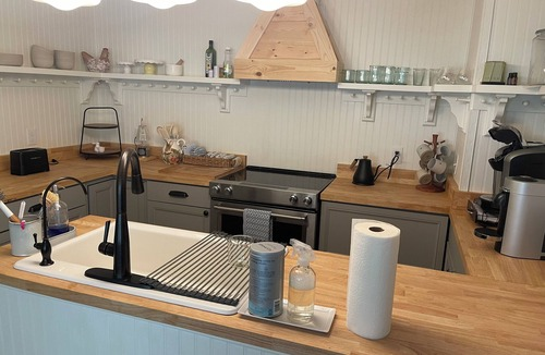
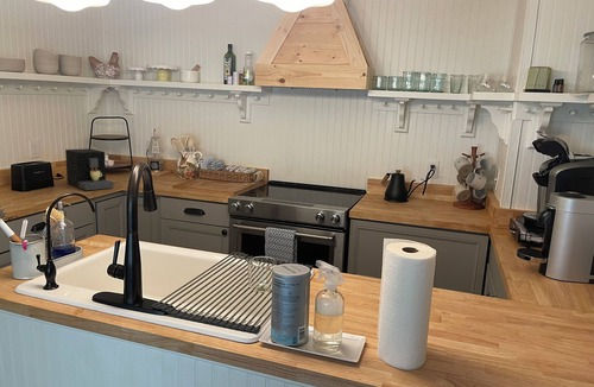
+ coffee maker (88, 169)
